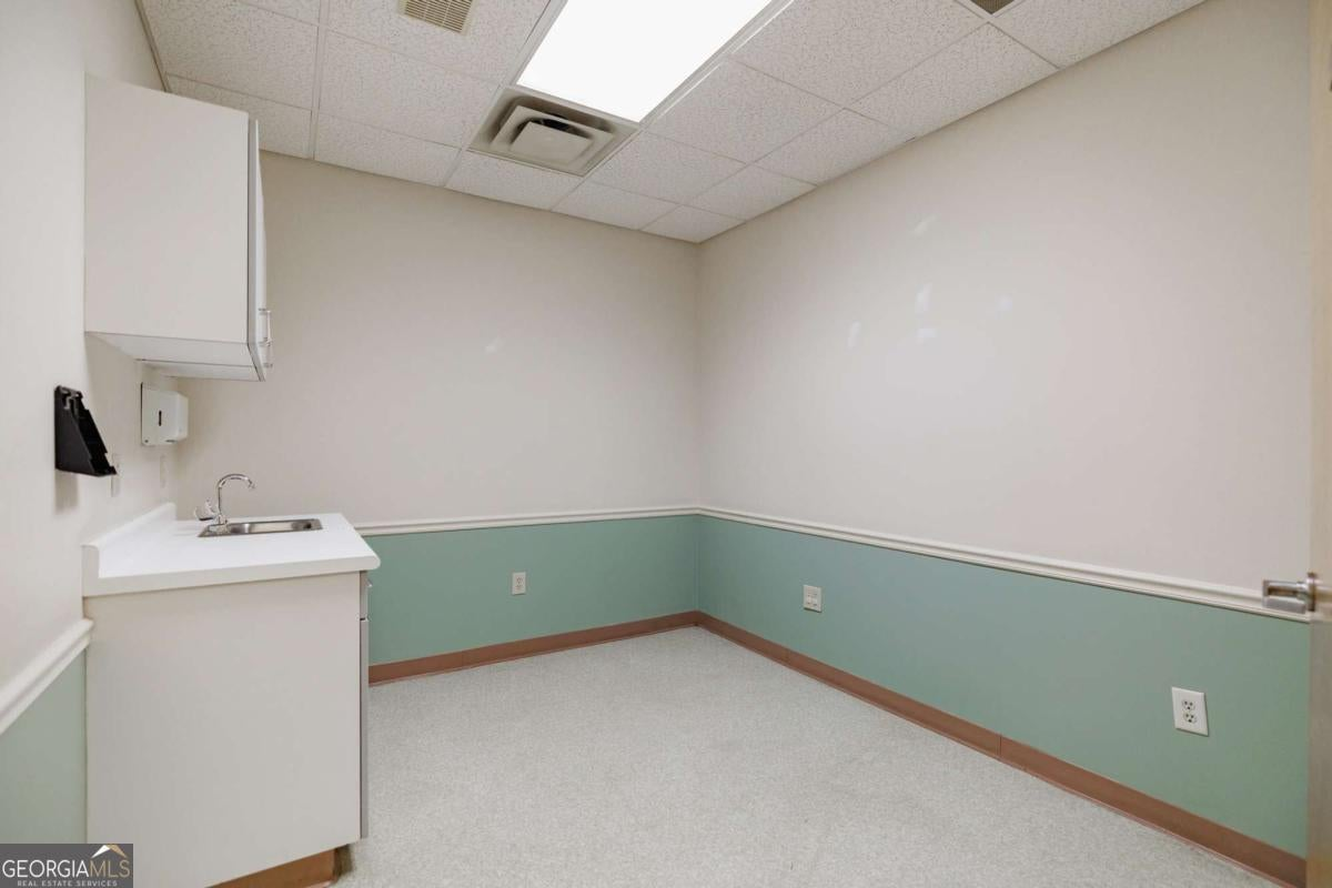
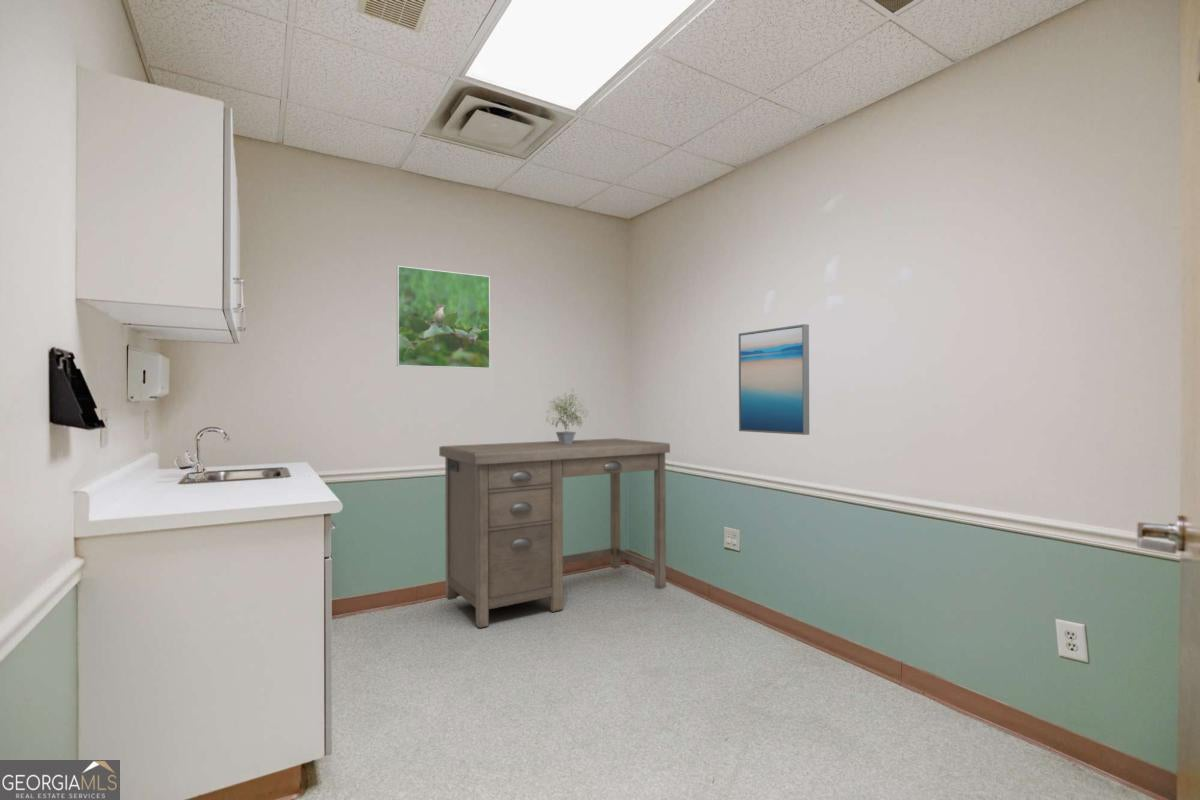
+ potted plant (566, 416)
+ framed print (445, 319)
+ wall art (771, 381)
+ desk (557, 518)
